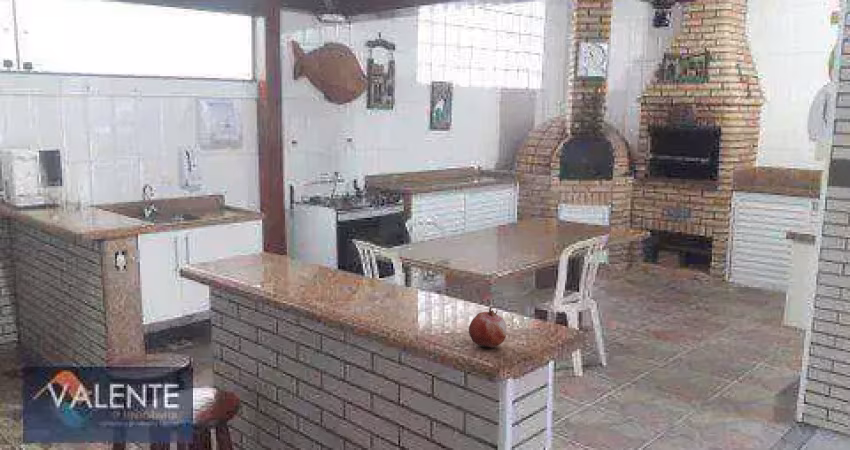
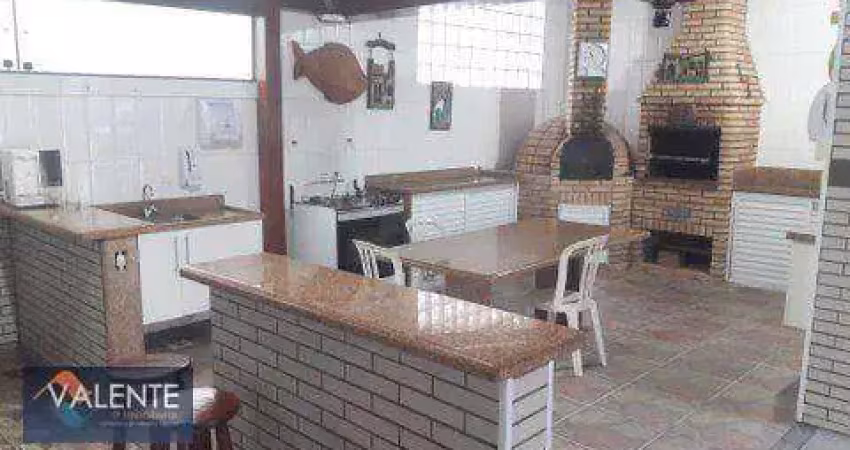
- fruit (488, 325)
